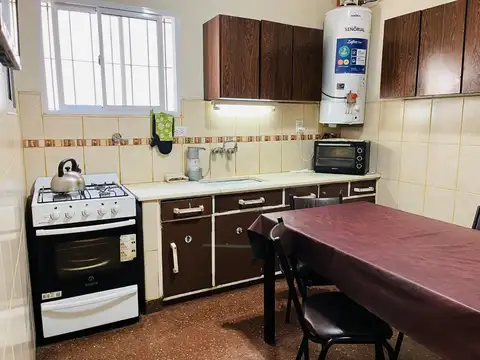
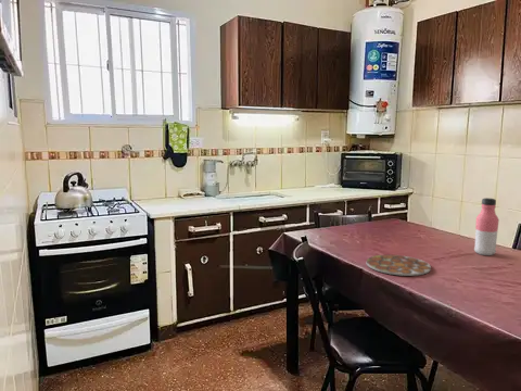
+ water bottle (486, 226)
+ plate (397, 264)
